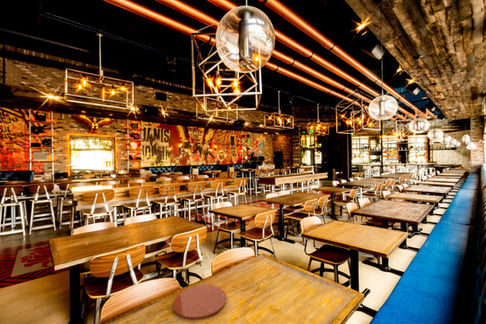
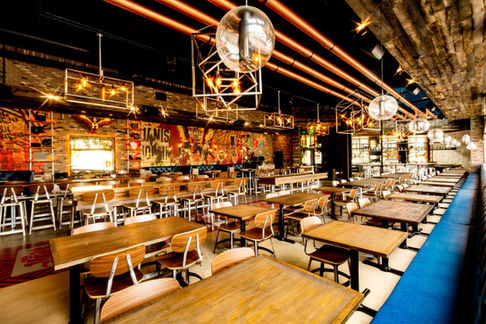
- plate (200, 300)
